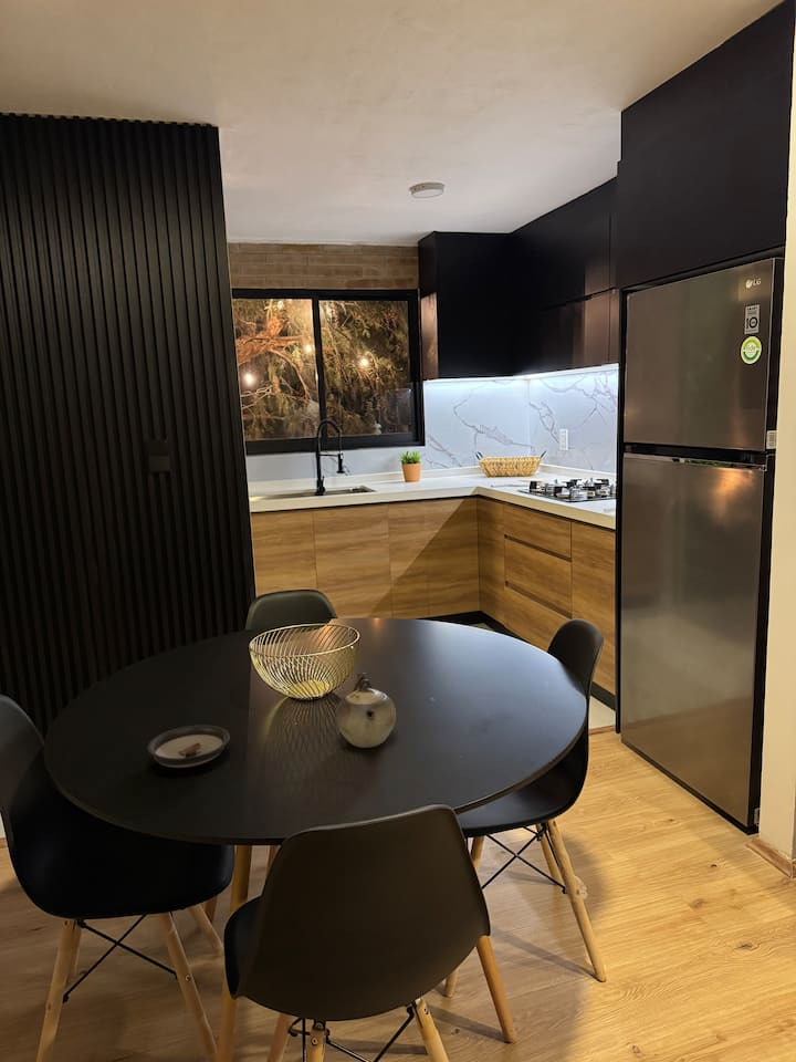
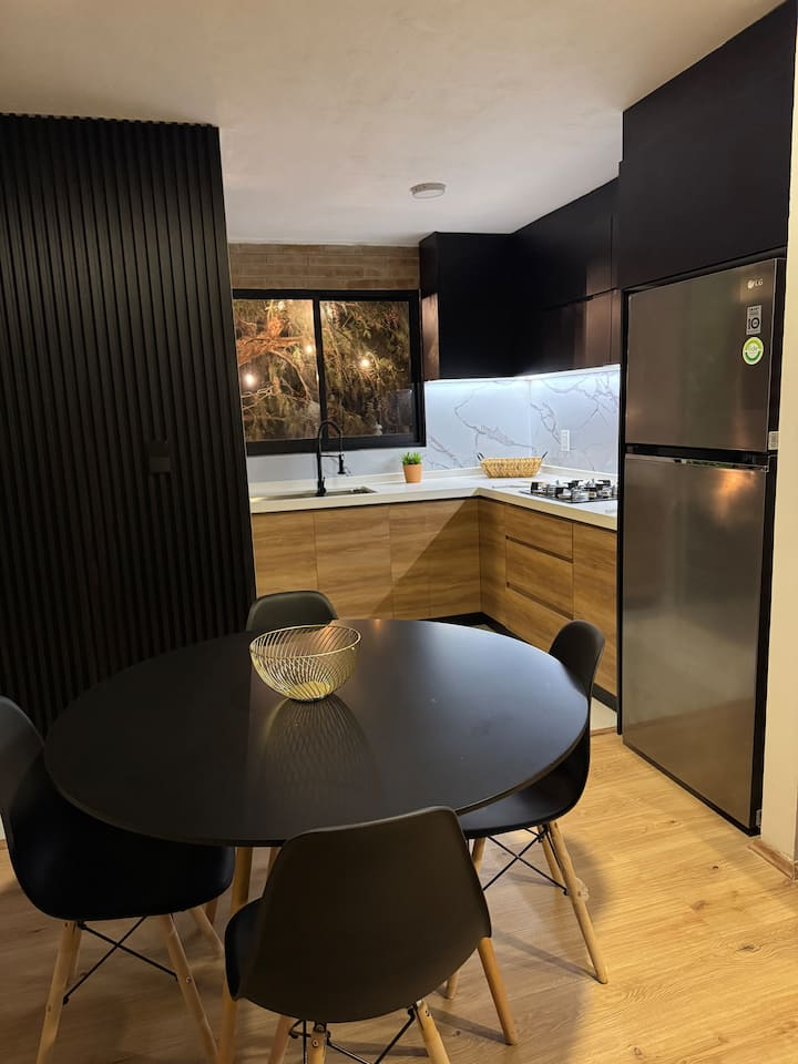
- saucer (189, 749)
- teapot (366, 711)
